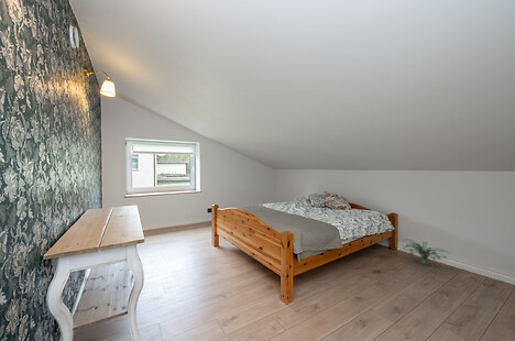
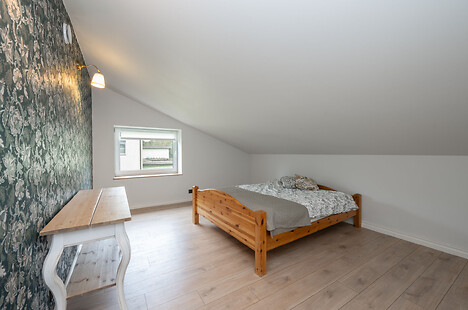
- decorative plant (423, 253)
